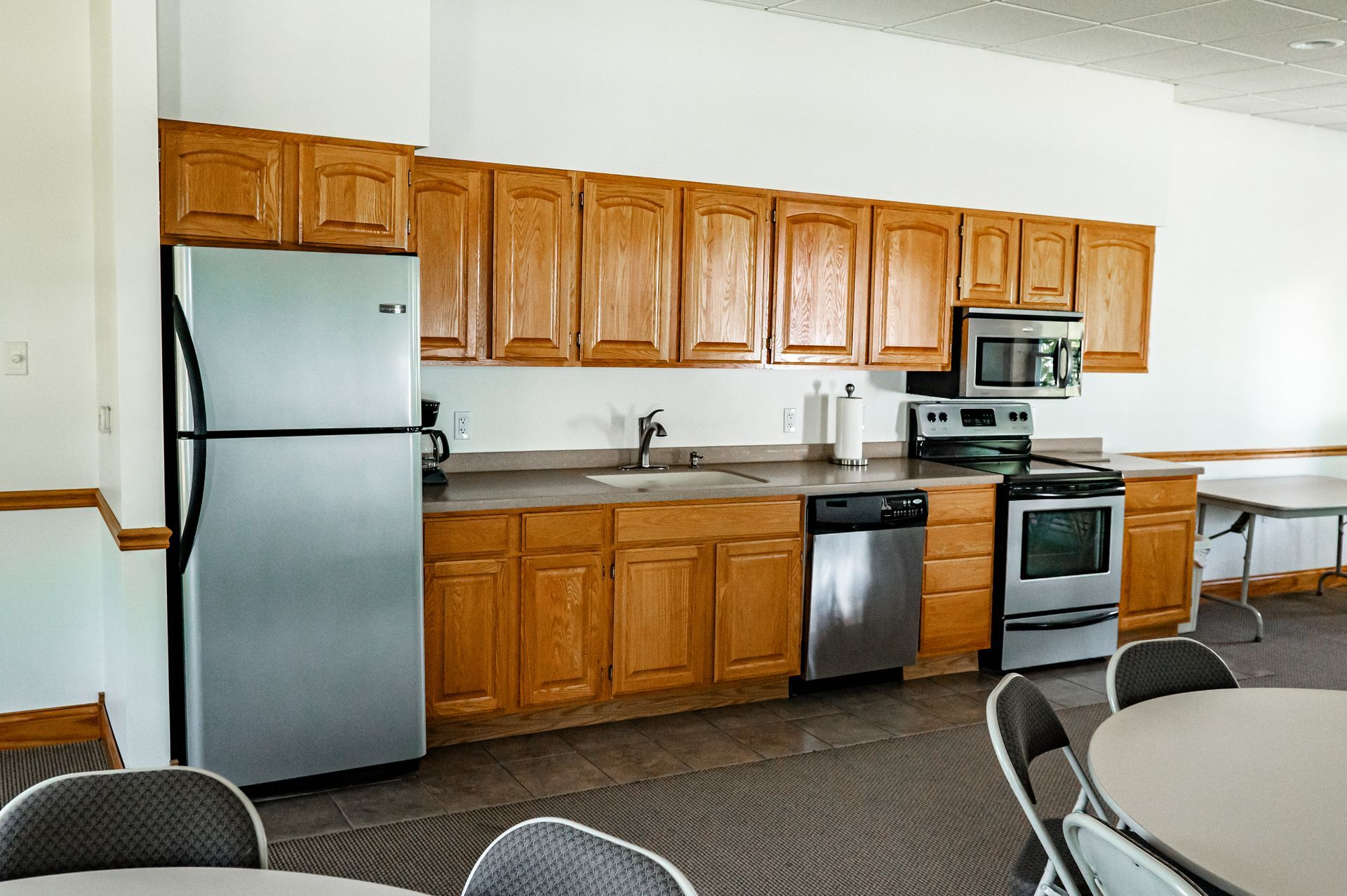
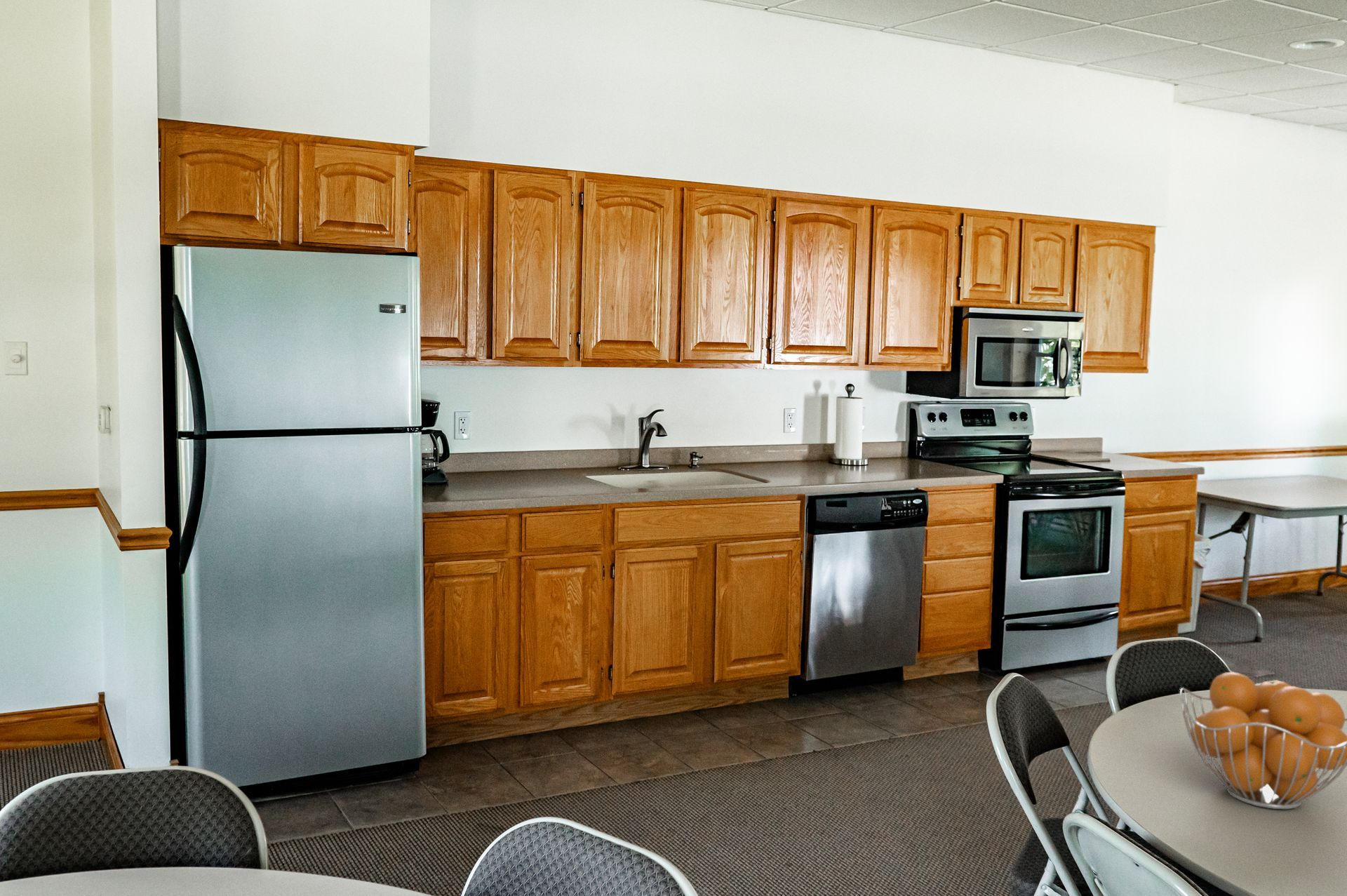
+ fruit basket (1267, 737)
